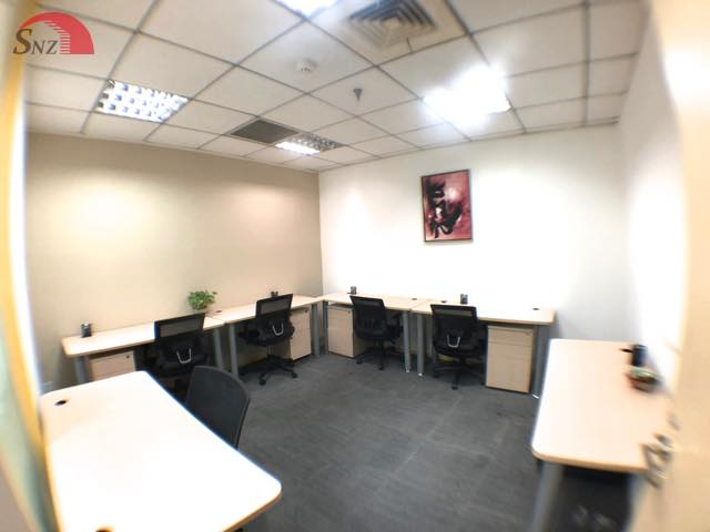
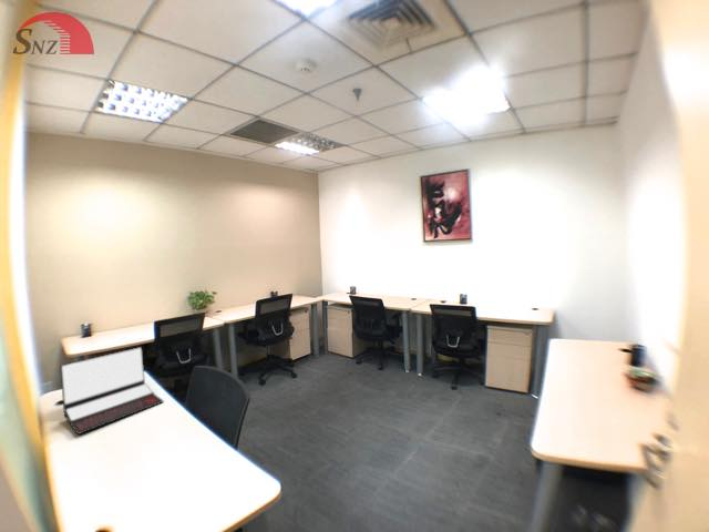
+ laptop (114, 385)
